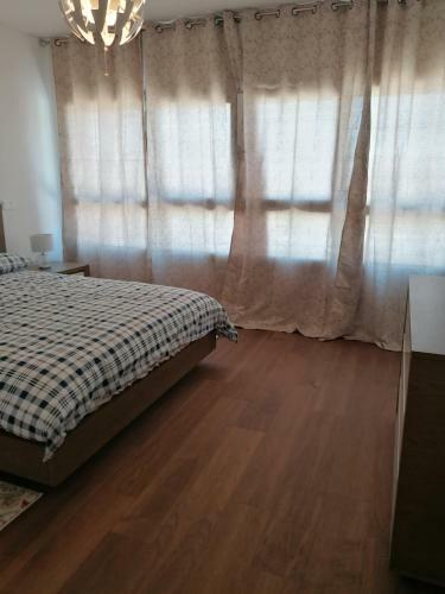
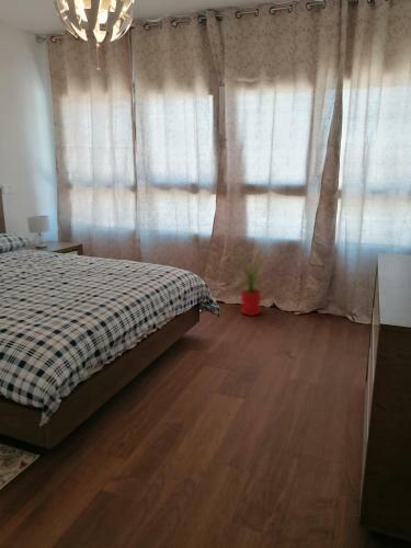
+ house plant (251, 277)
